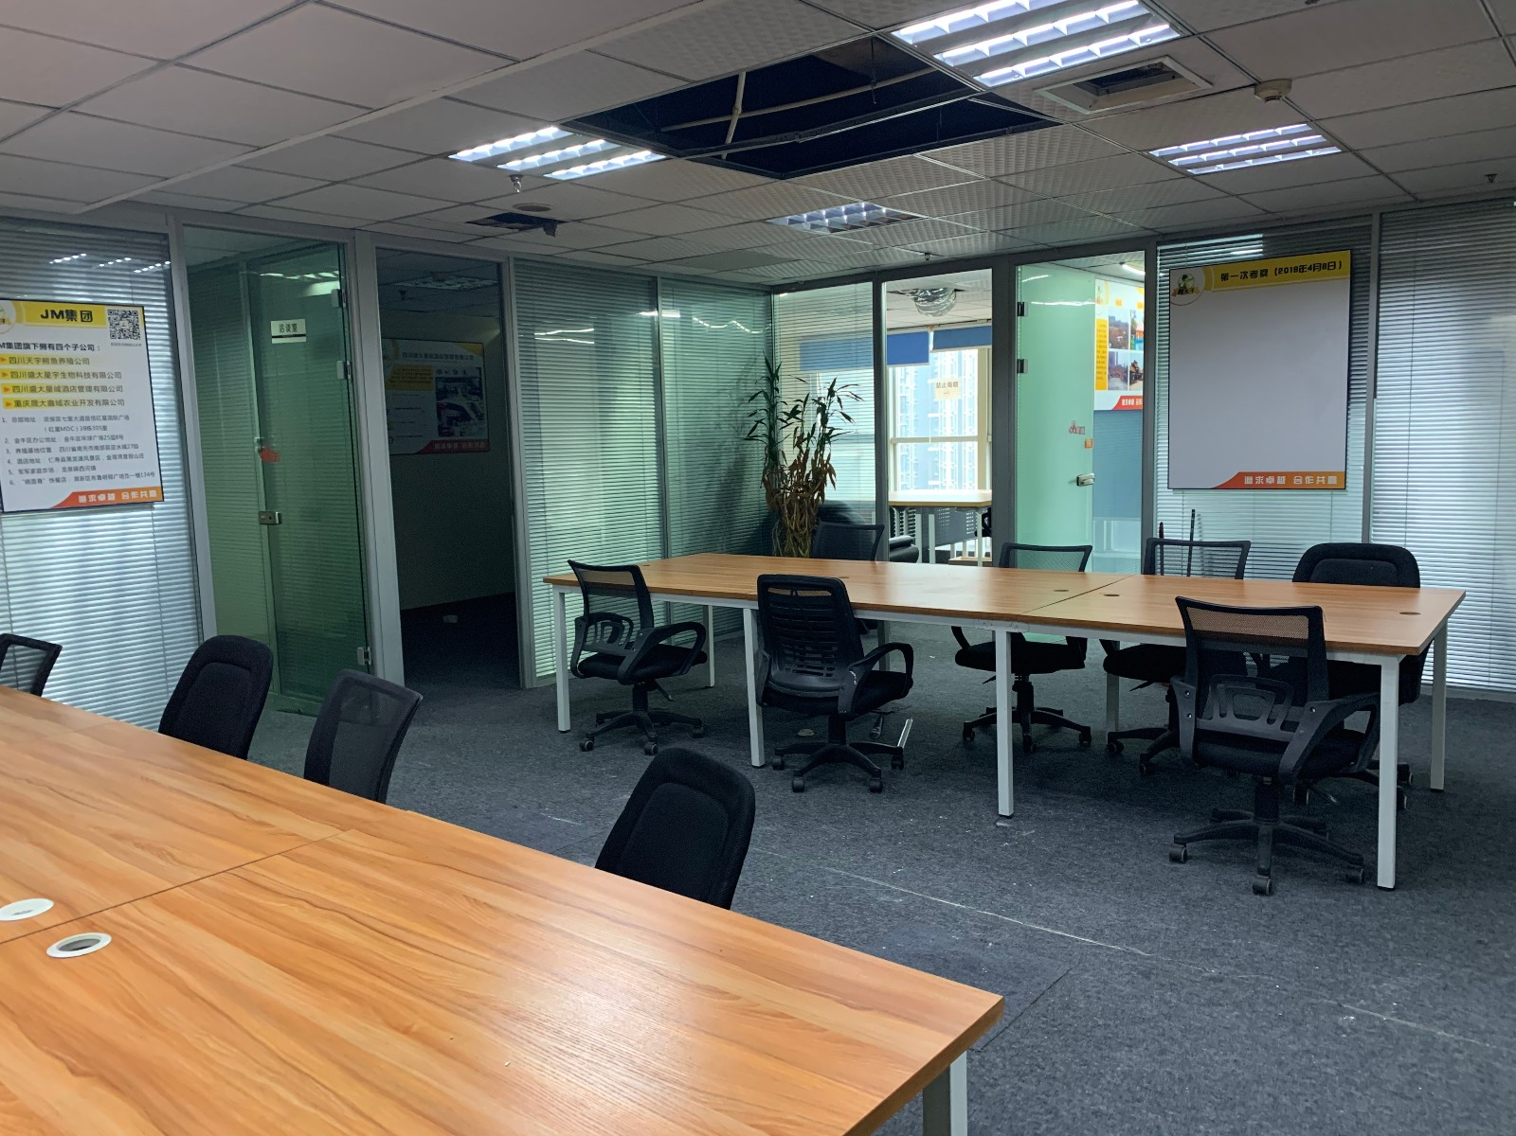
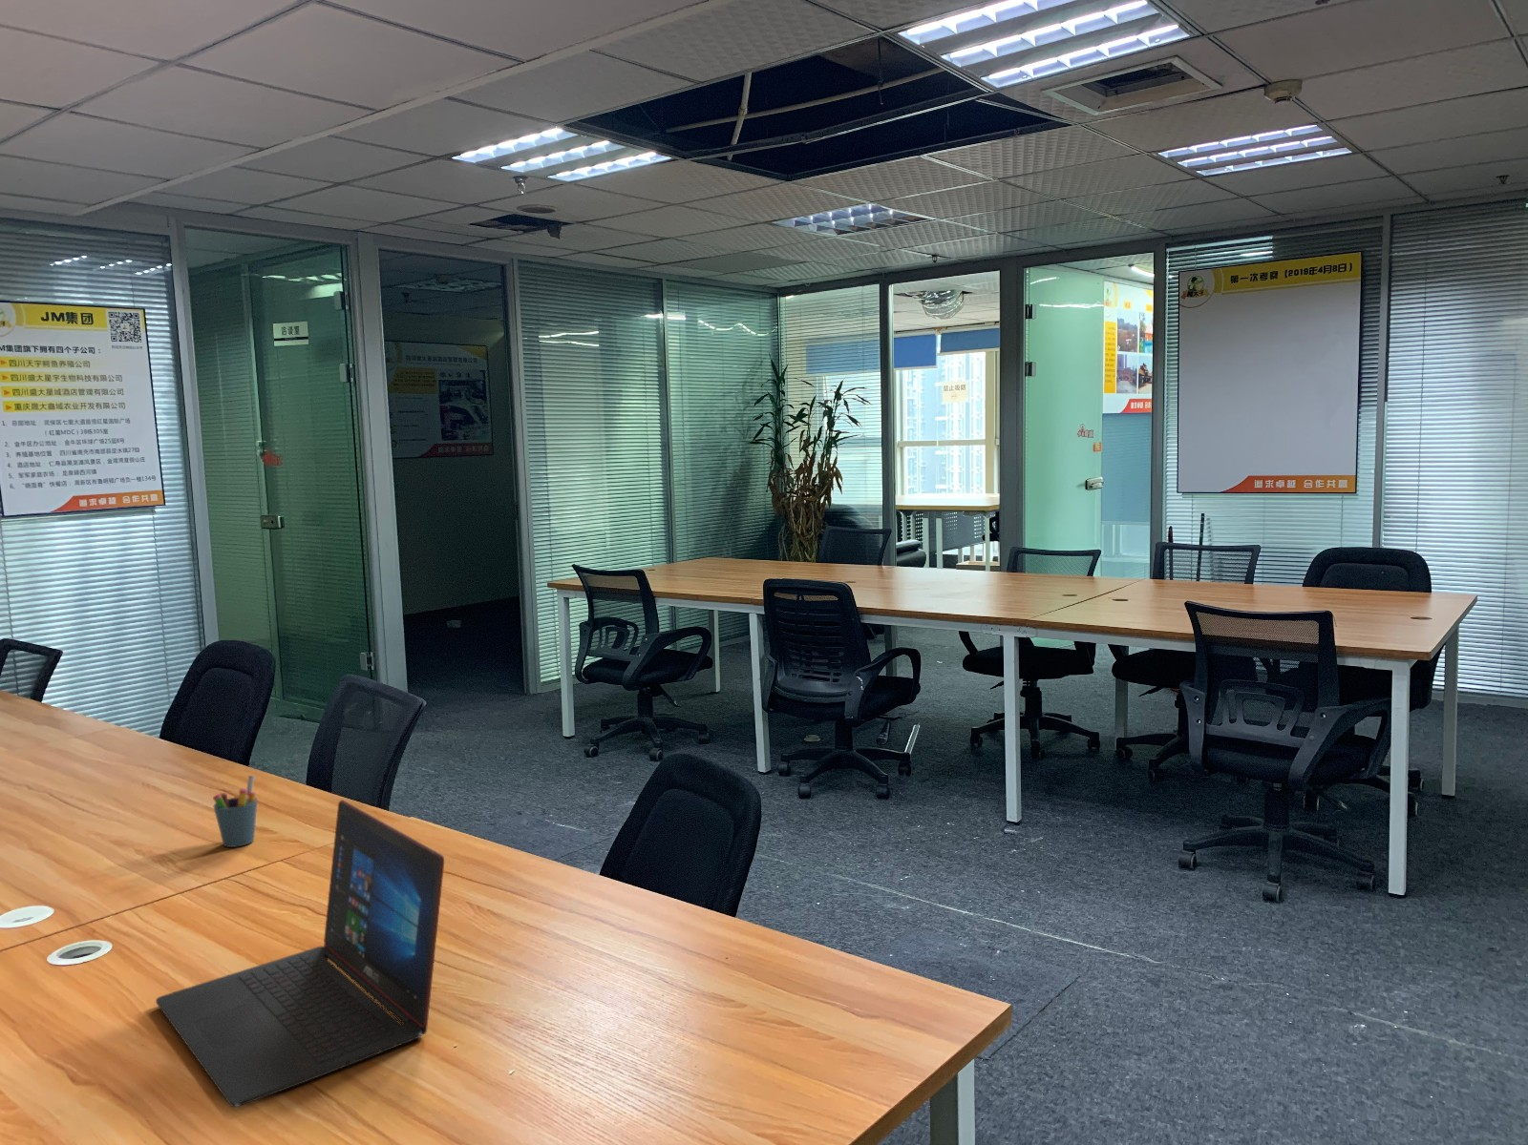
+ laptop (302, 951)
+ pen holder (236, 811)
